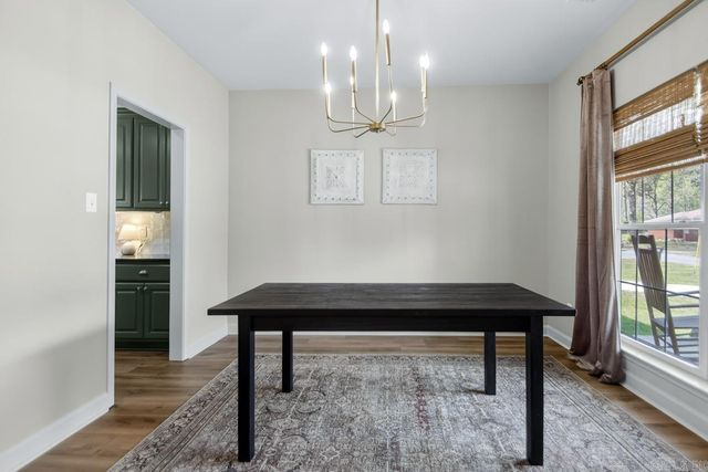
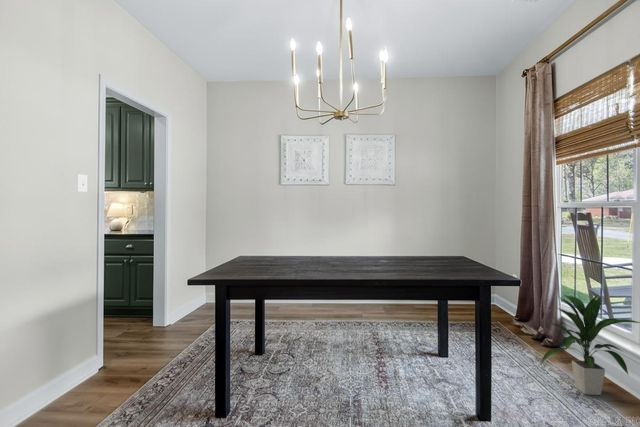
+ indoor plant (583, 340)
